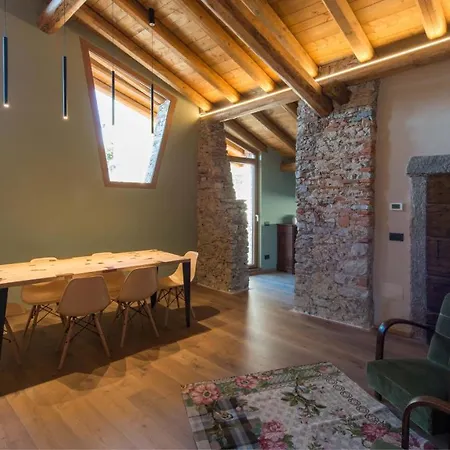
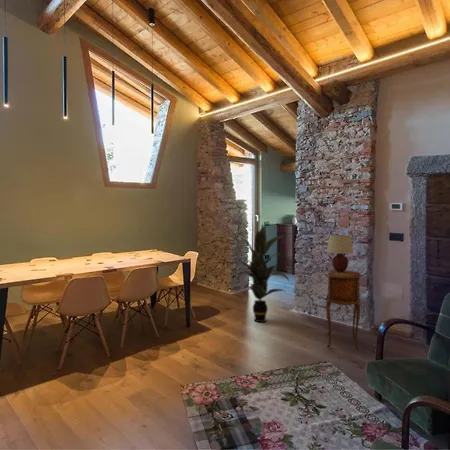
+ indoor plant (263, 273)
+ table lamp (340, 253)
+ side table (344, 305)
